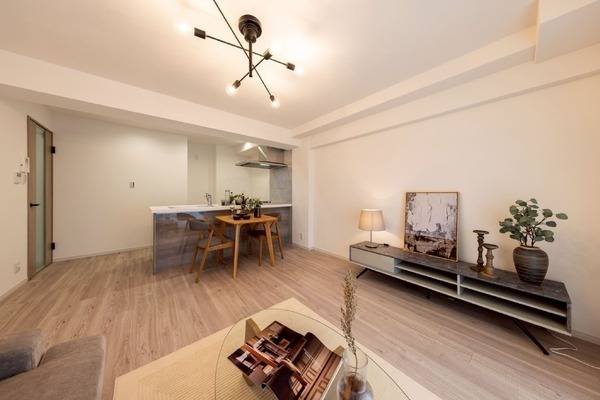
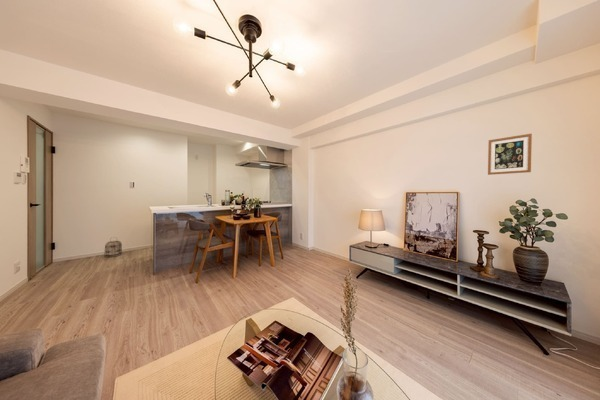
+ wall art (508, 155)
+ basket (113, 246)
